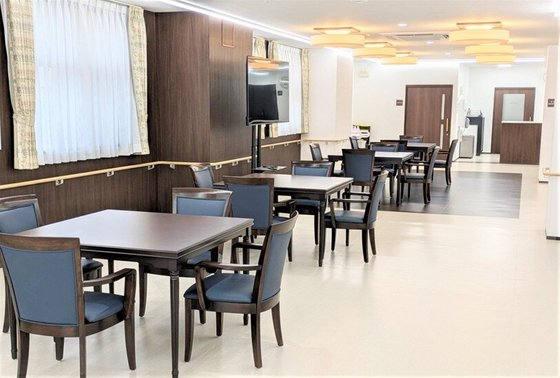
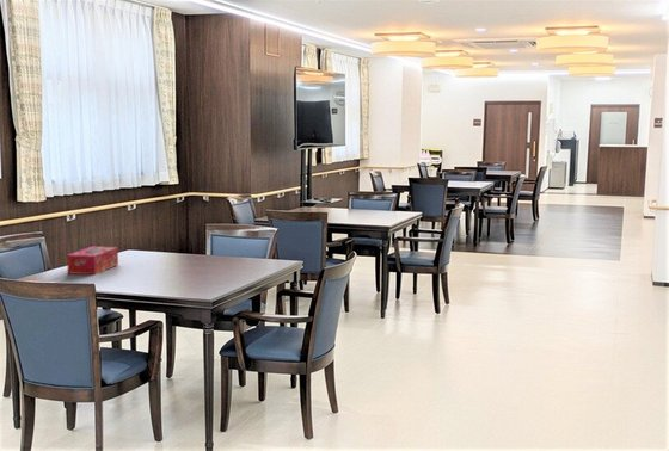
+ tissue box (93, 259)
